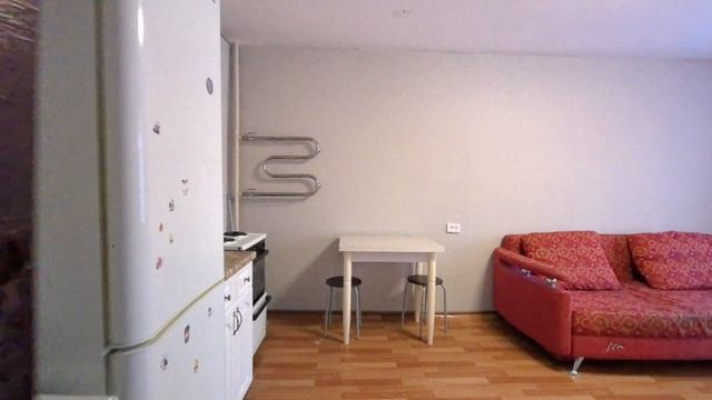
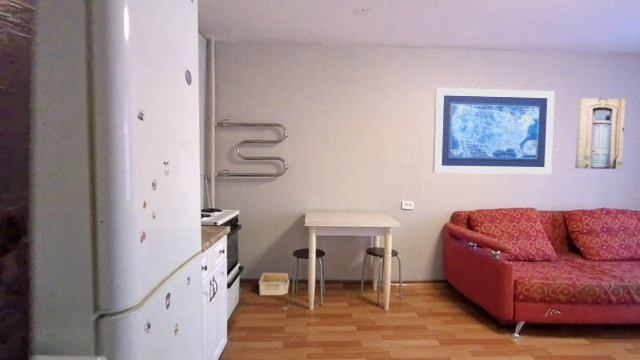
+ storage bin (274, 283)
+ wall art (600, 134)
+ wall art (493, 131)
